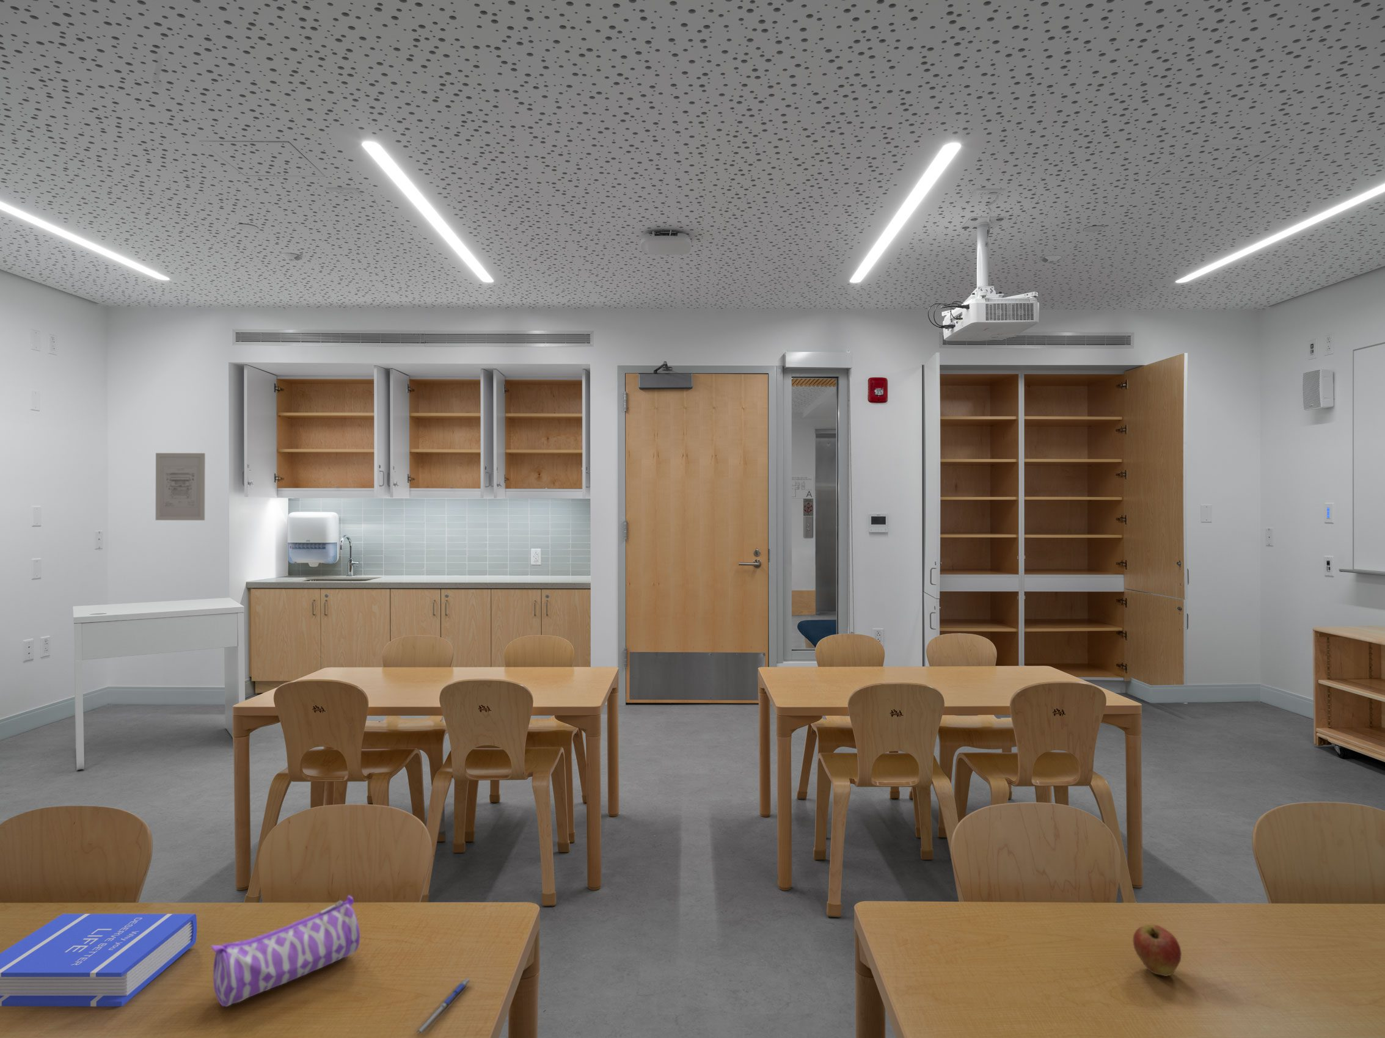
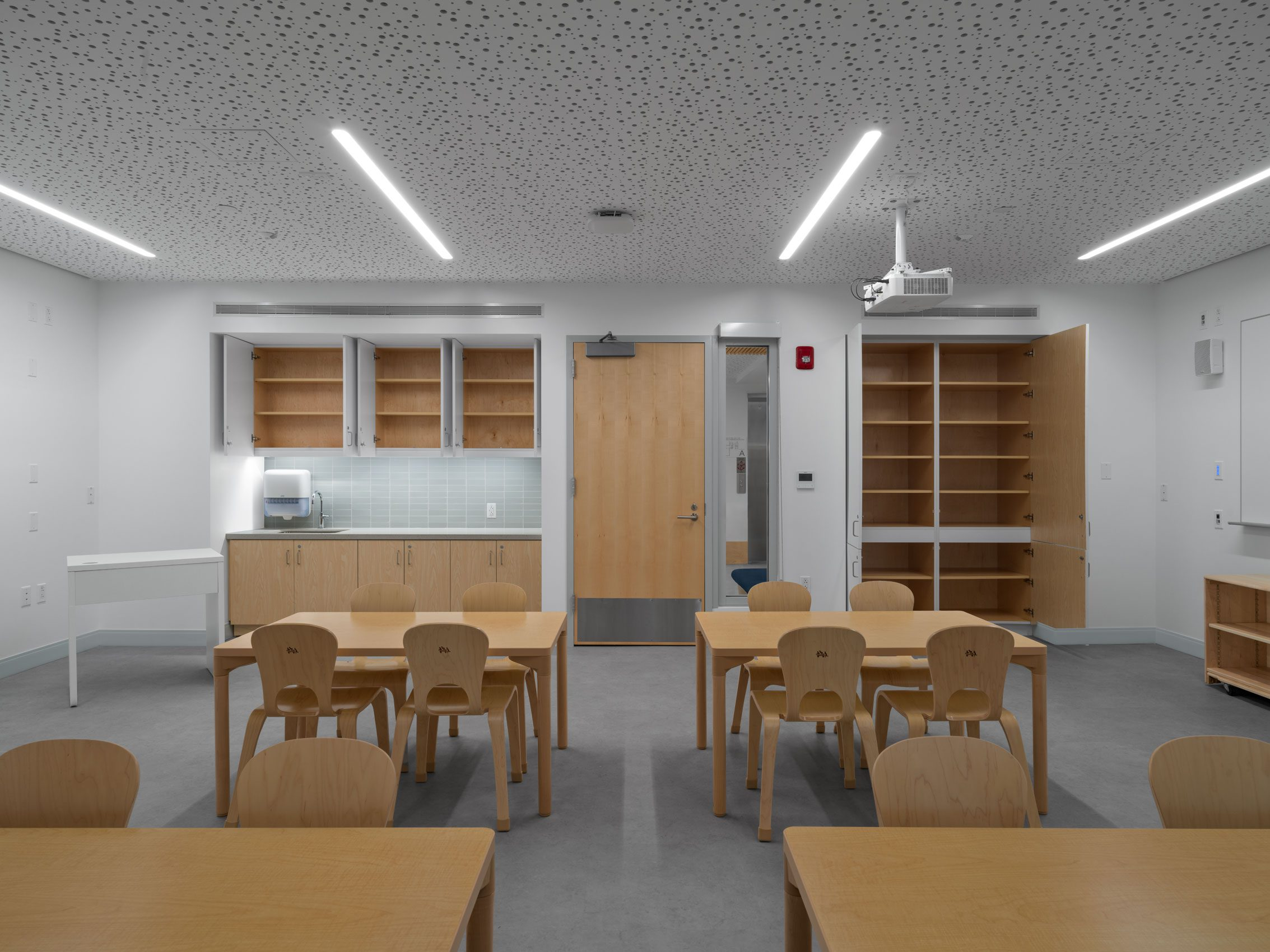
- book (91, 956)
- wall art (180, 486)
- pen (444, 1004)
- pencil case (290, 949)
- fruit (1156, 948)
